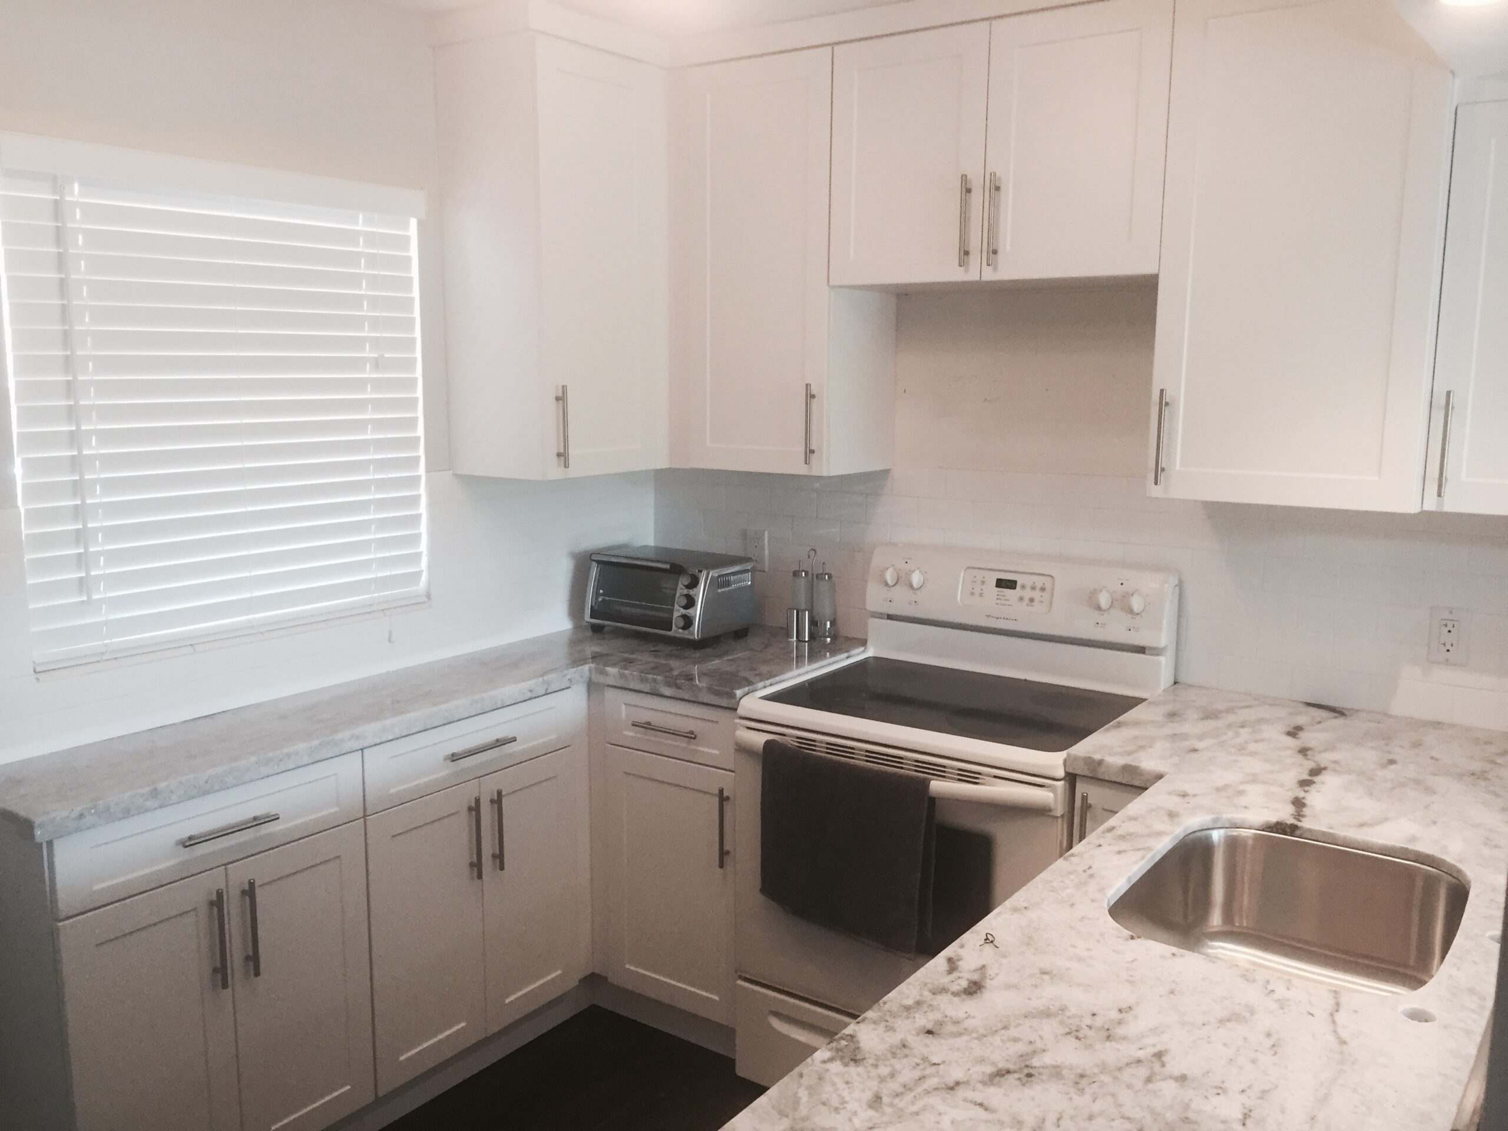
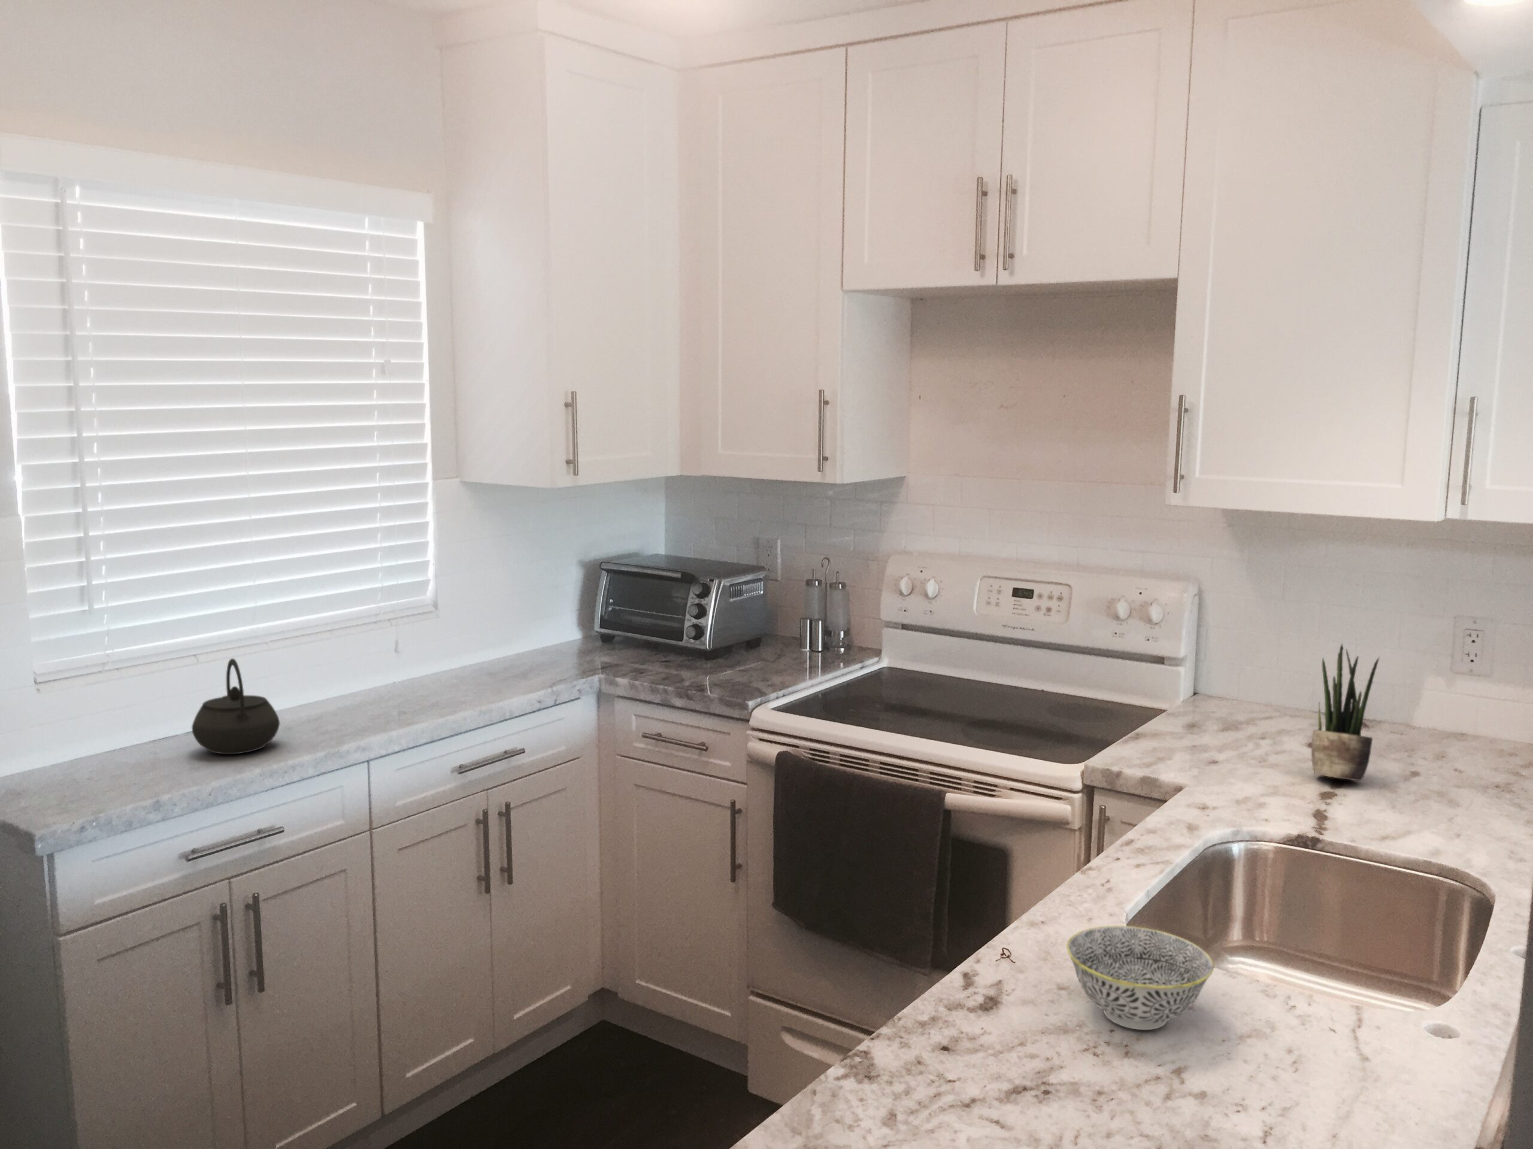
+ potted plant (1345, 711)
+ kettle (234, 702)
+ bowl (1137, 985)
